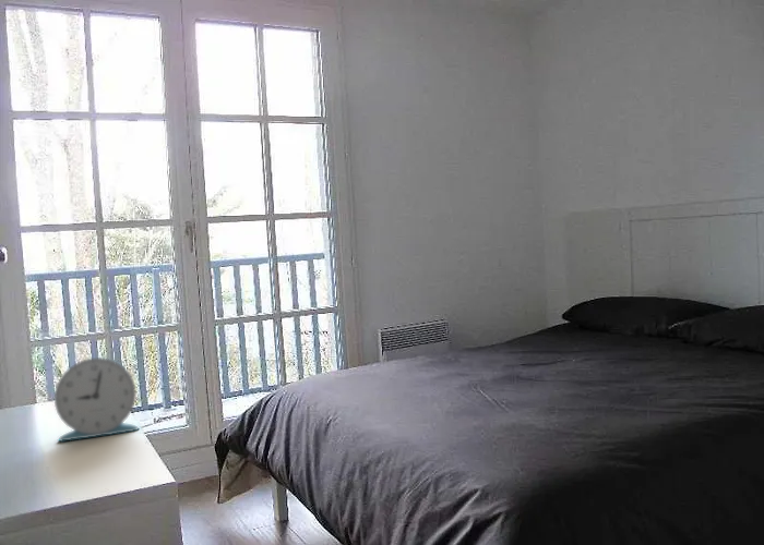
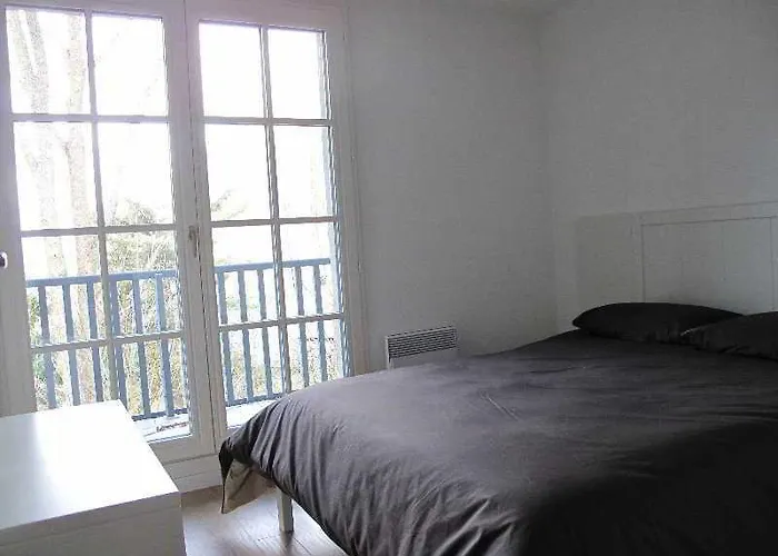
- alarm clock (96, 393)
